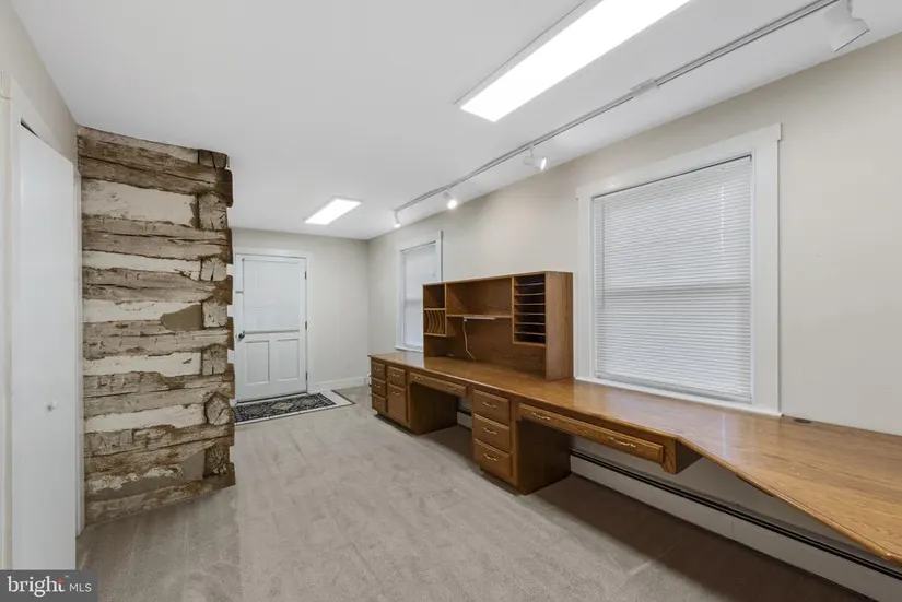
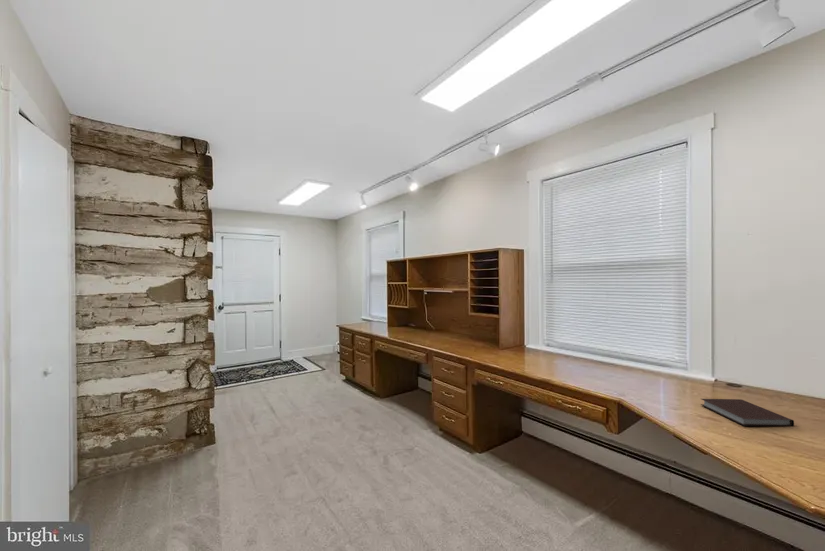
+ notebook (743, 411)
